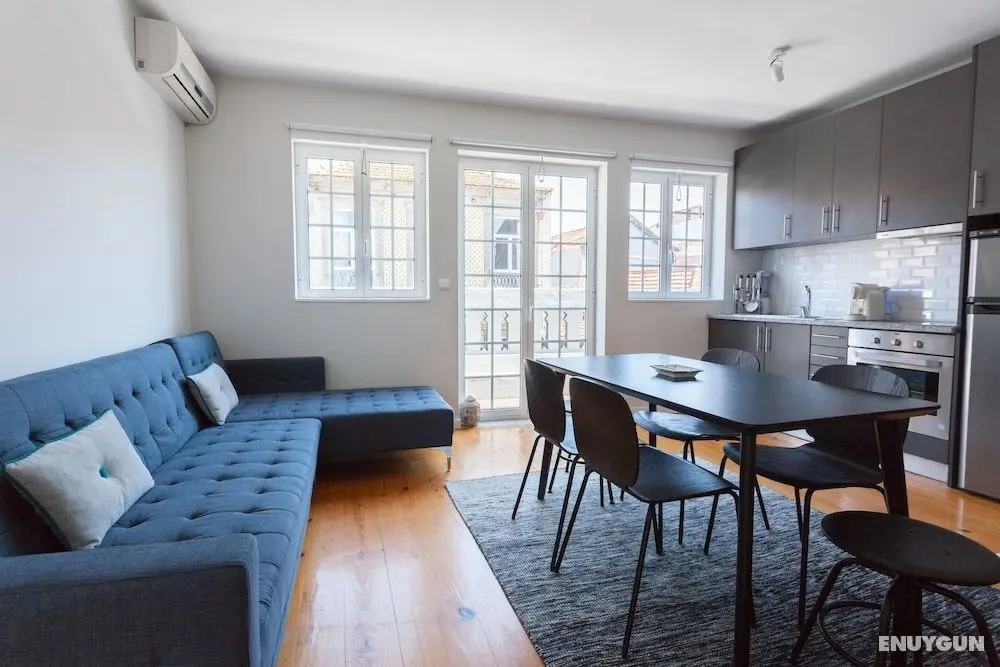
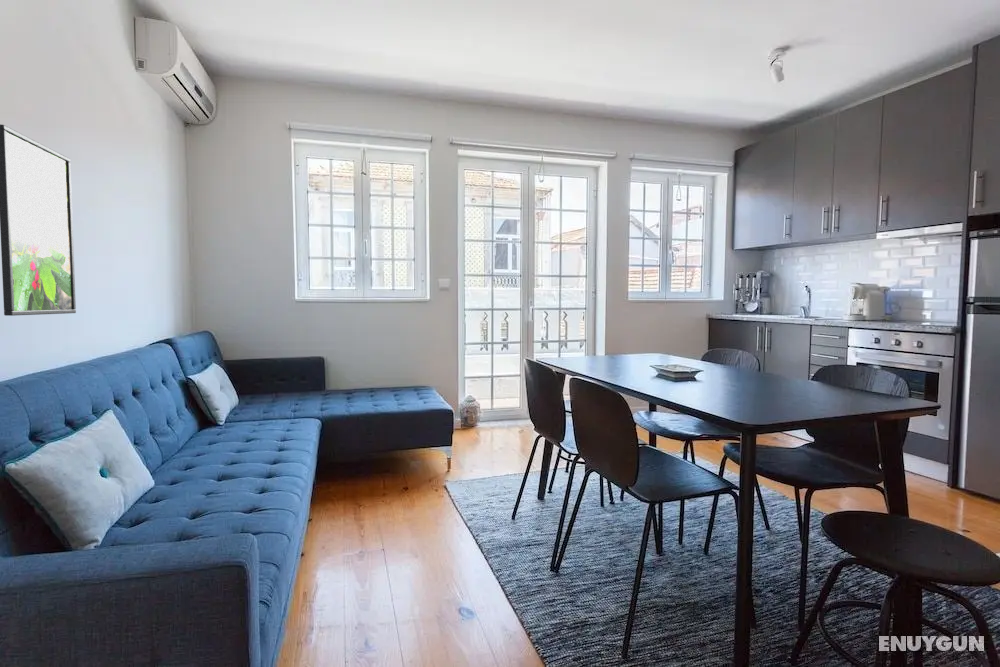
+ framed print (40, 229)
